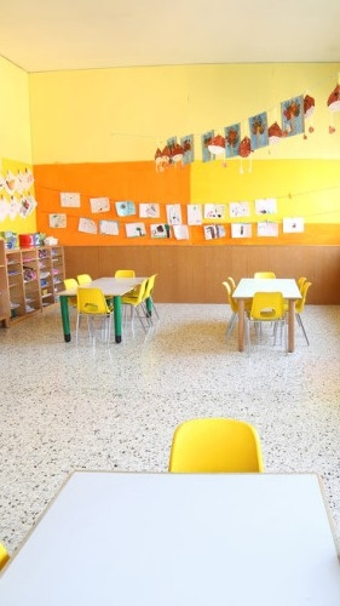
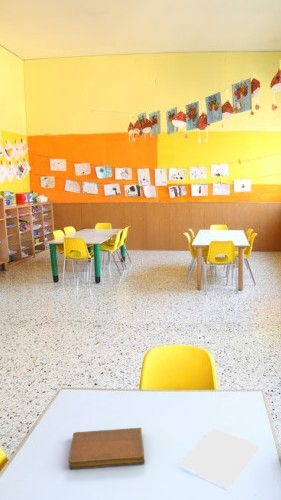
+ notebook (107, 446)
+ paper sheet (220, 452)
